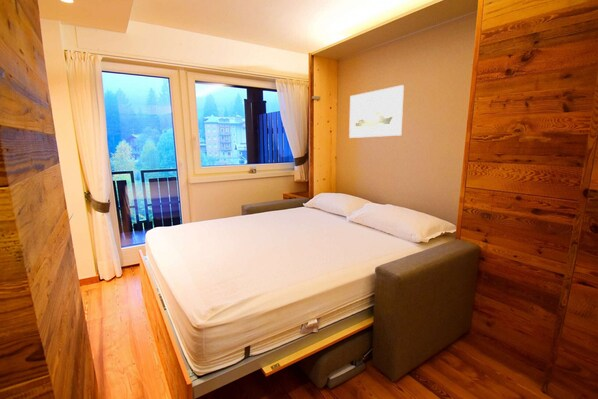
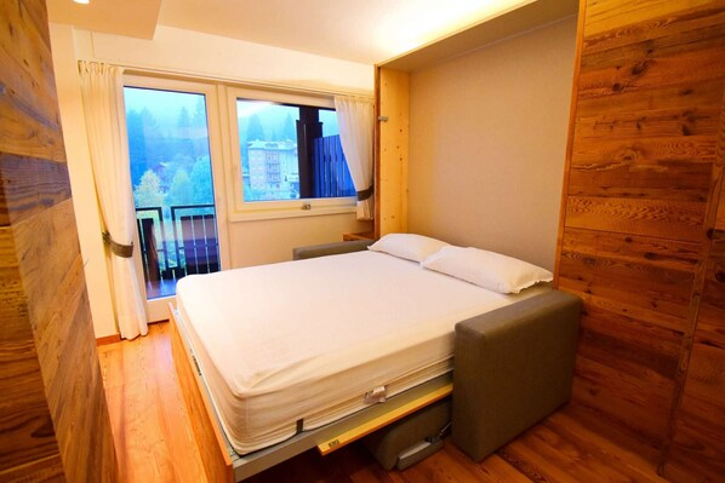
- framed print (373, 114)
